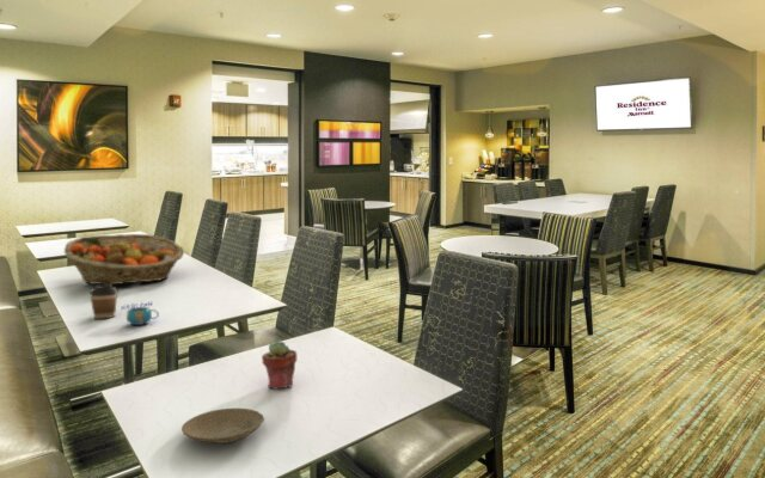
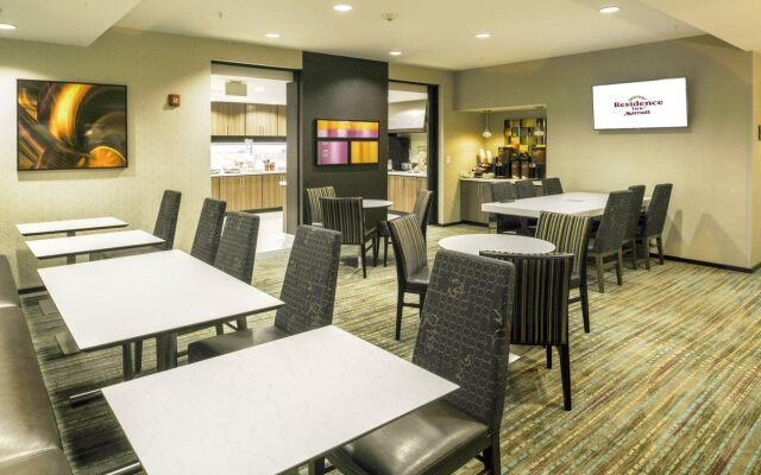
- potted succulent (280, 362)
- mug (140, 313)
- fruit basket (126, 257)
- plate (224, 428)
- coffee cup (104, 300)
